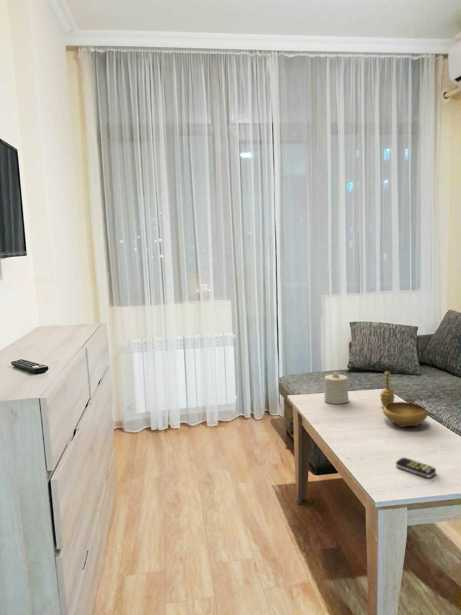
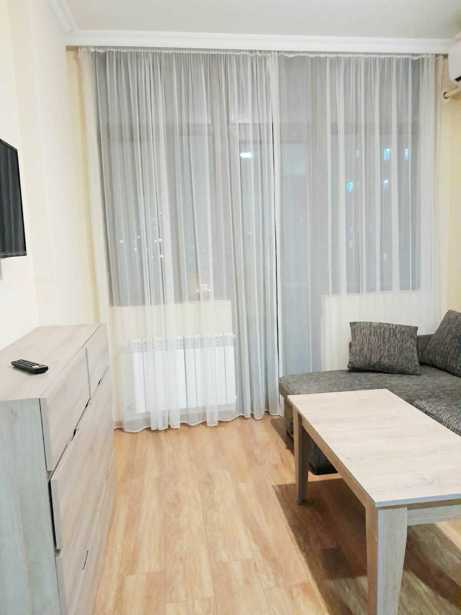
- decorative bowl (394, 397)
- remote control (415, 466)
- candle (336, 386)
